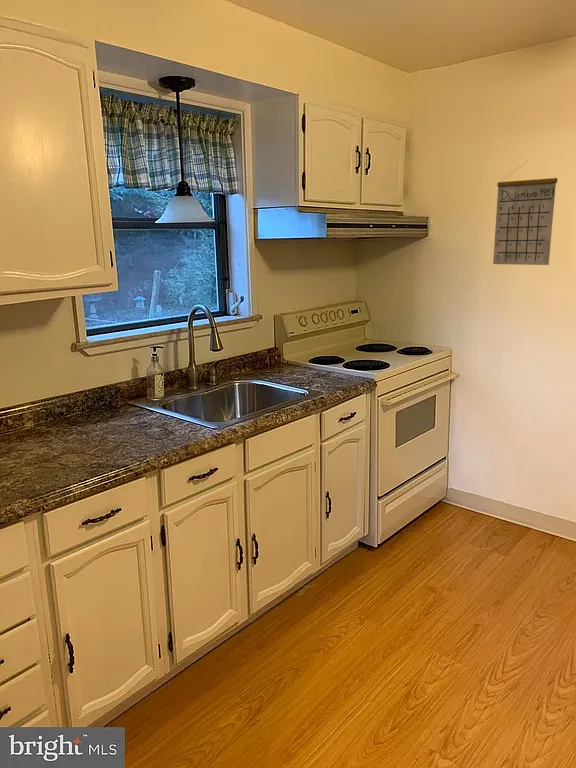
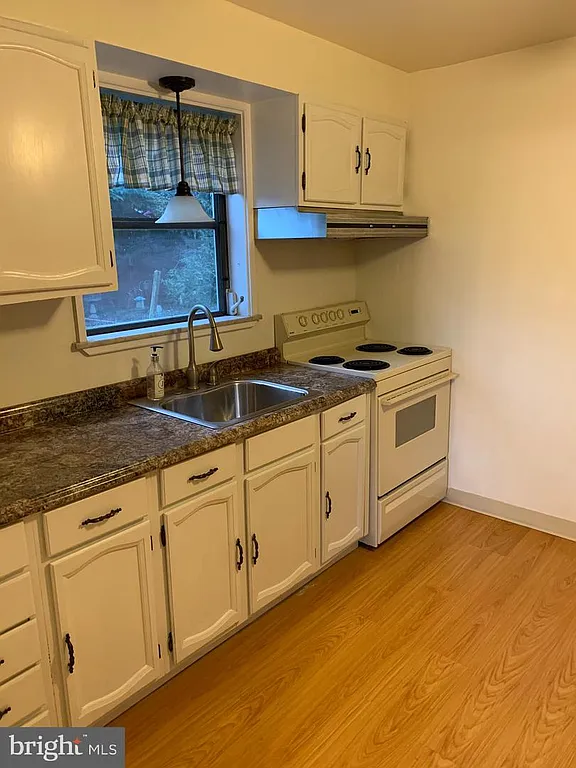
- calendar (524, 213)
